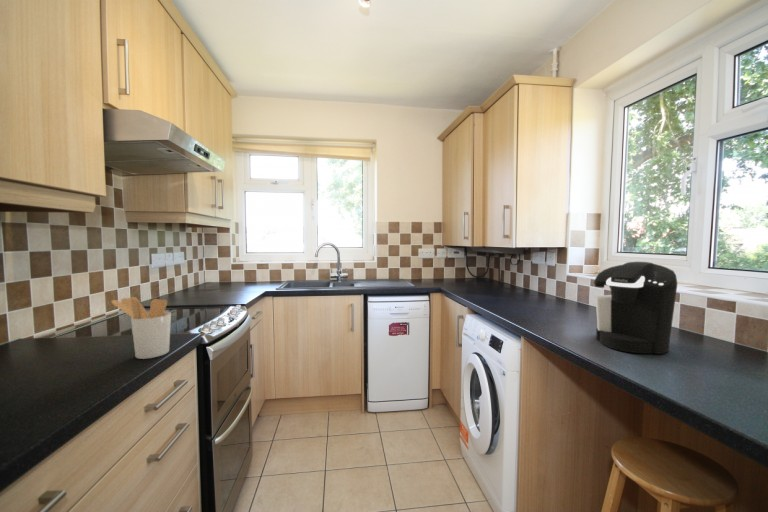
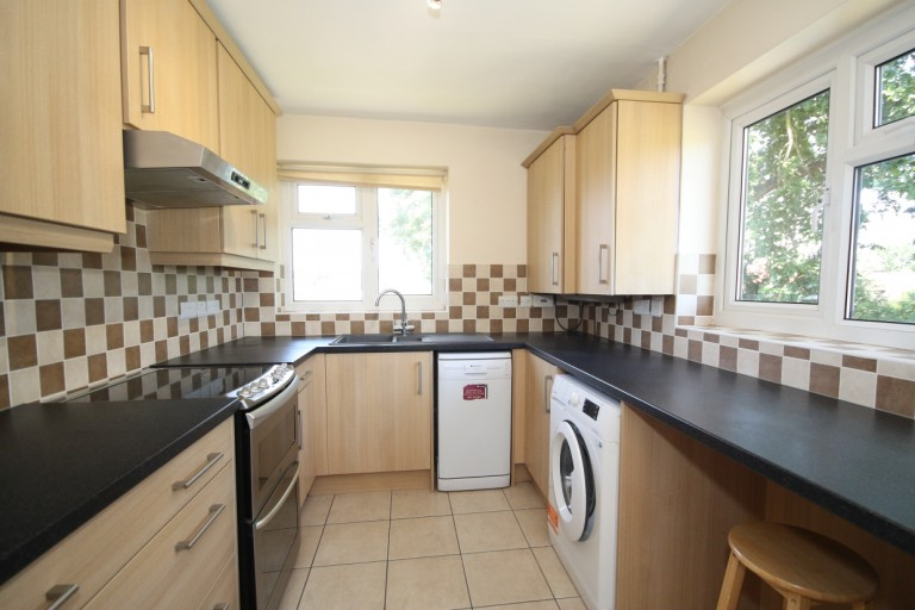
- utensil holder (143, 324)
- coffee maker (631, 303)
